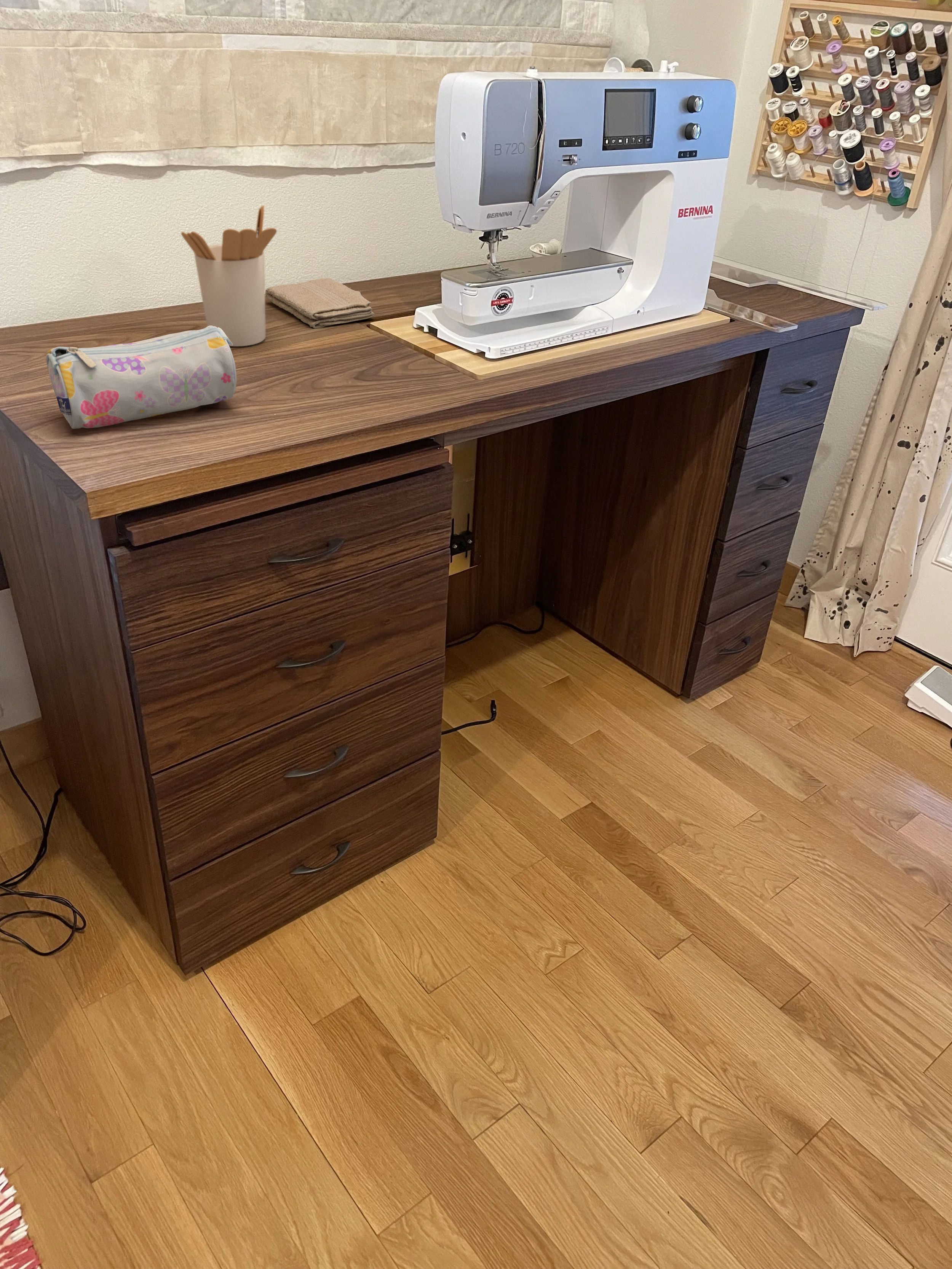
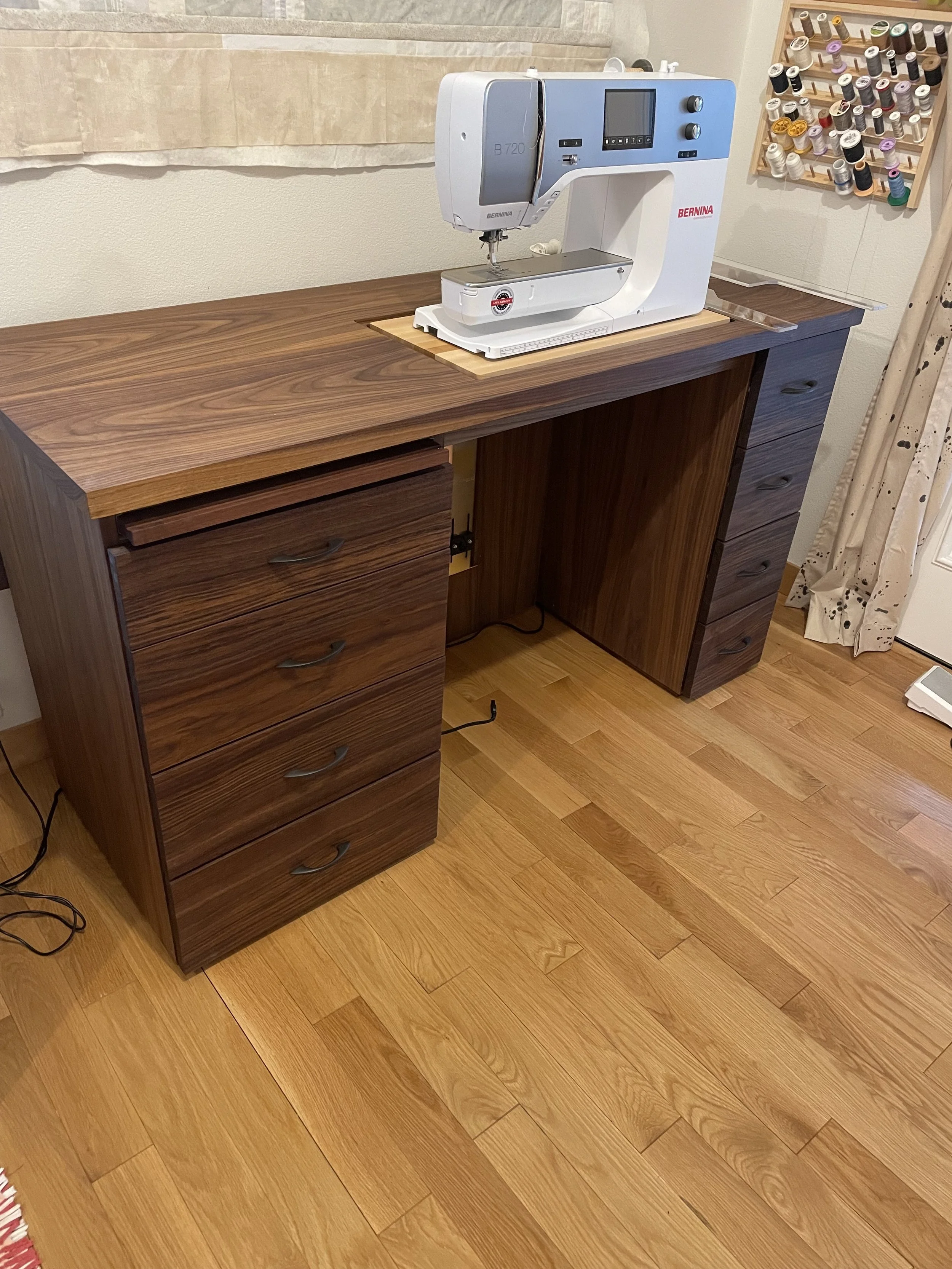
- pencil case (144, 374)
- washcloth (319, 300)
- utensil holder (239, 279)
